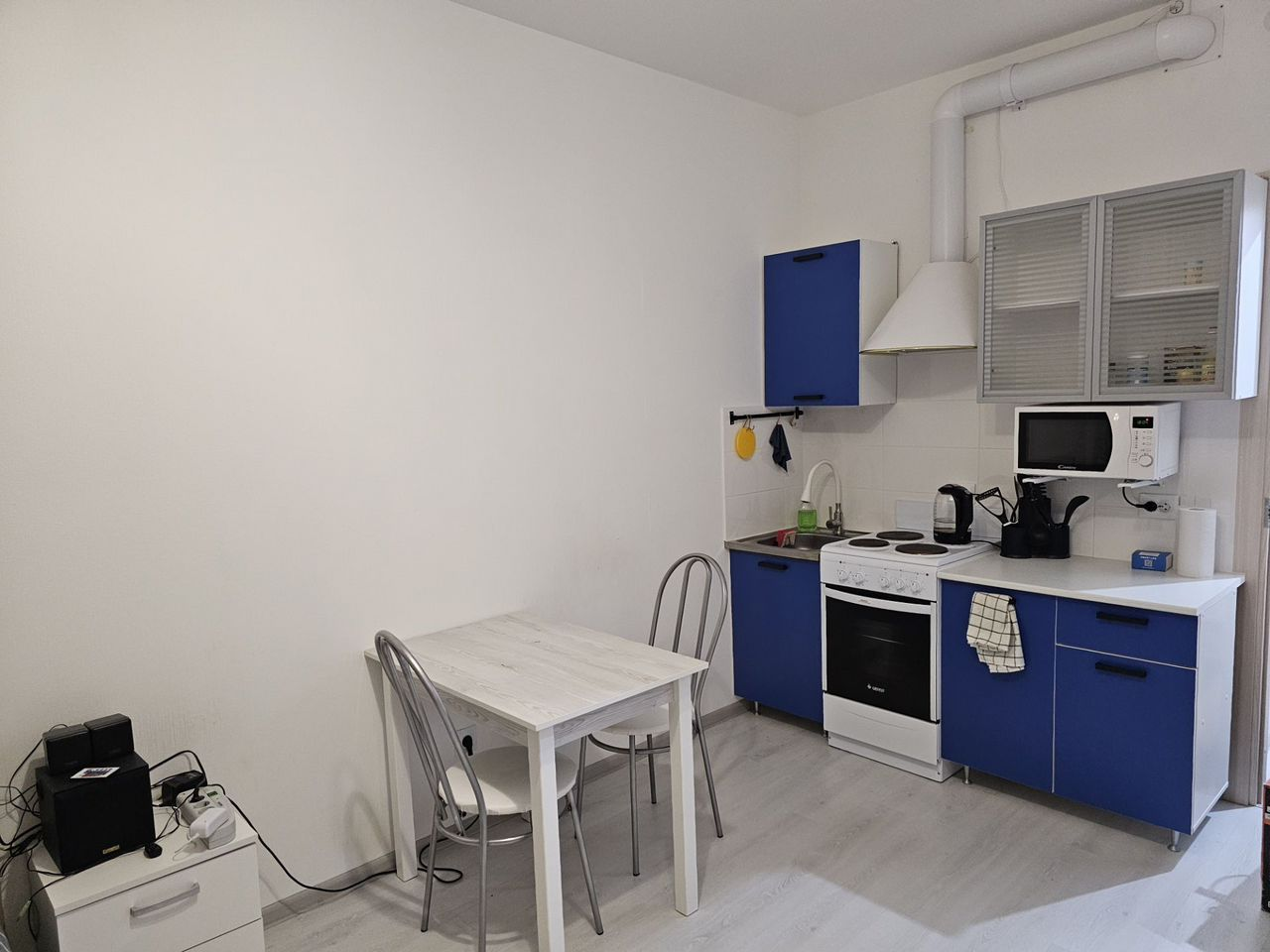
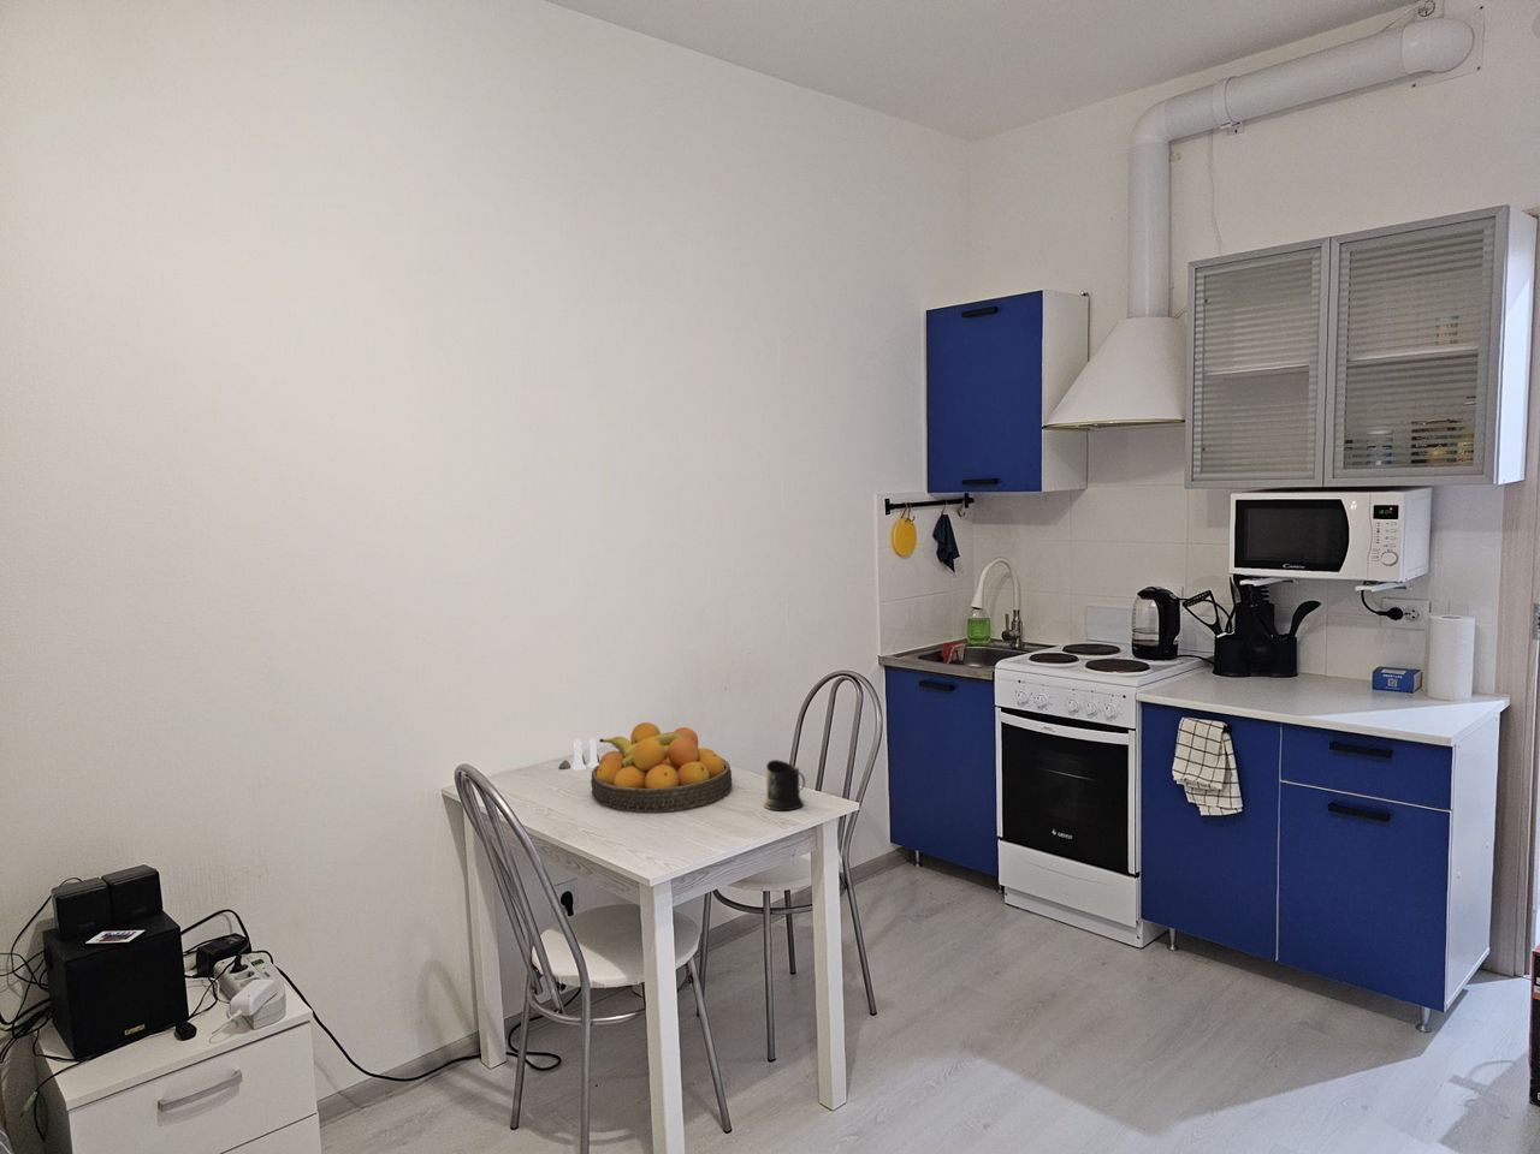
+ mug (787, 785)
+ fruit bowl (661, 760)
+ salt and pepper shaker set (580, 752)
